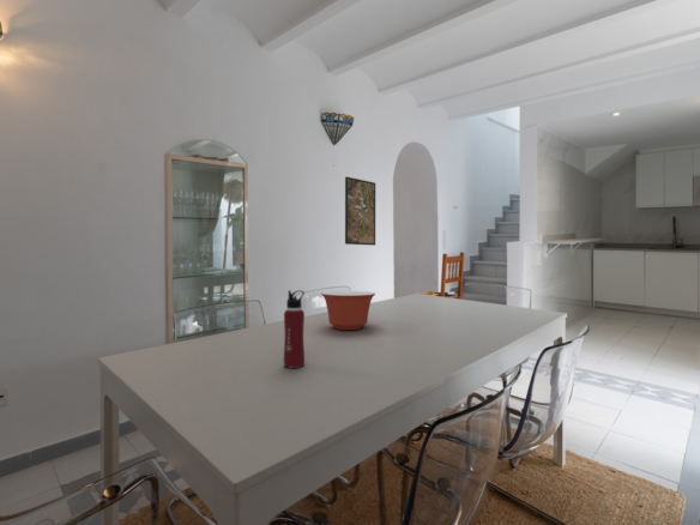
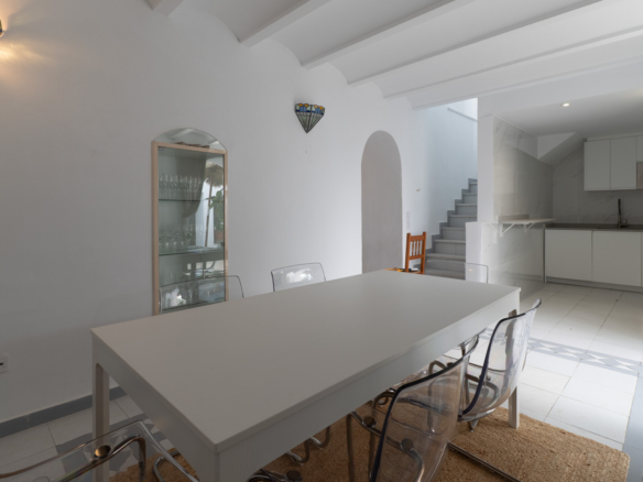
- mixing bowl (348, 309)
- water bottle (294, 327)
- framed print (361, 212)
